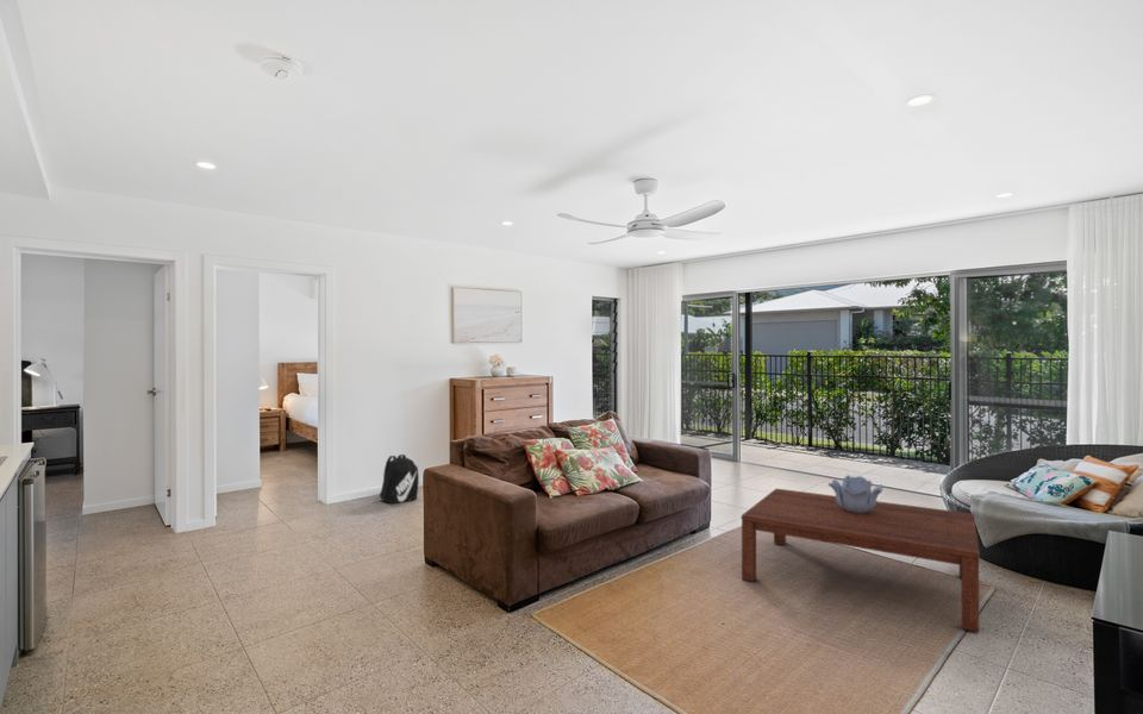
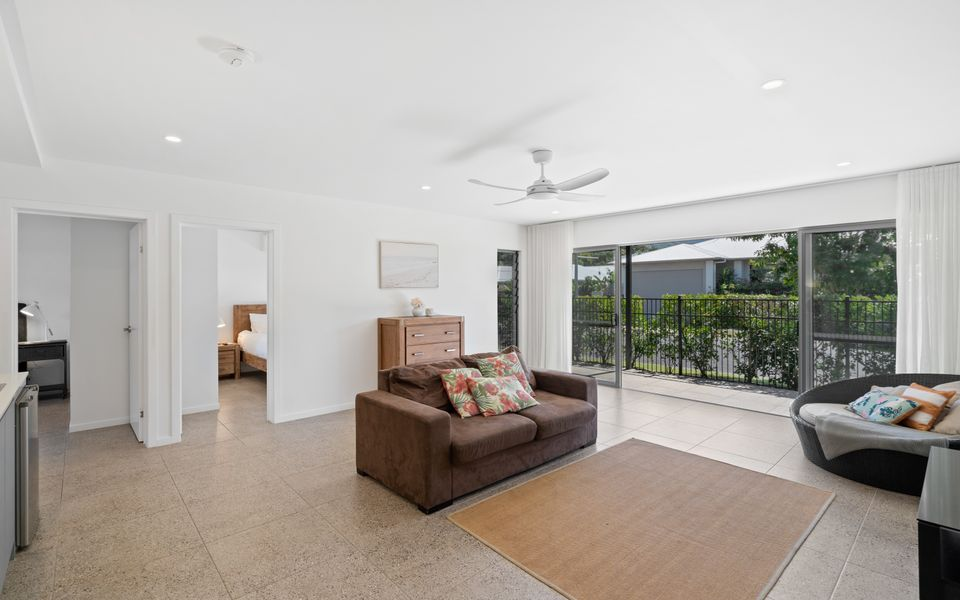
- coffee table (857, 546)
- decorative bowl (855, 493)
- backpack (398, 476)
